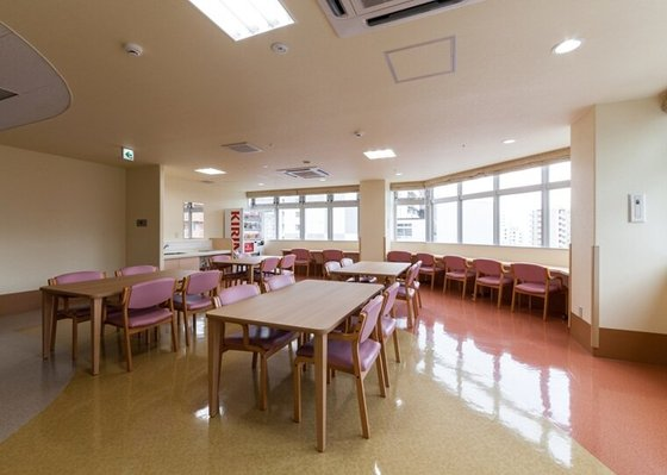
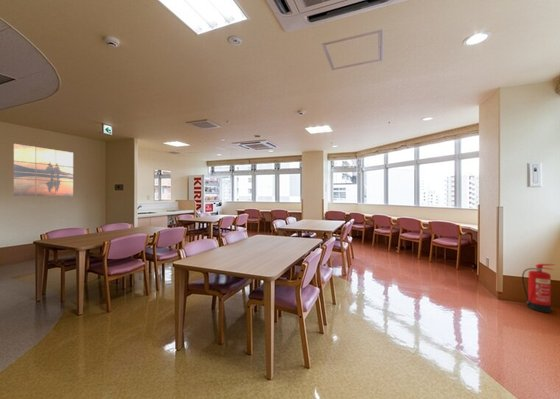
+ wall art (45, 172)
+ fire extinguisher (537, 286)
